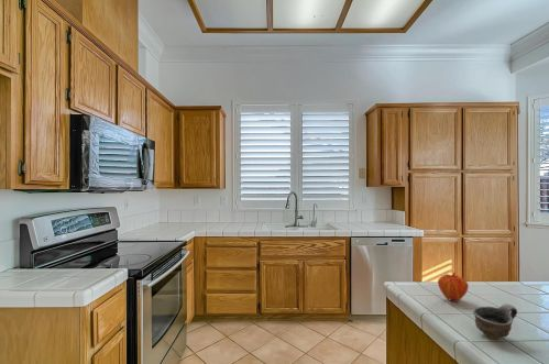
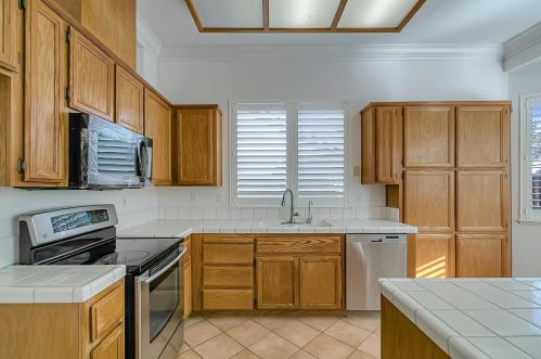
- fruit (452, 285)
- cup (495, 320)
